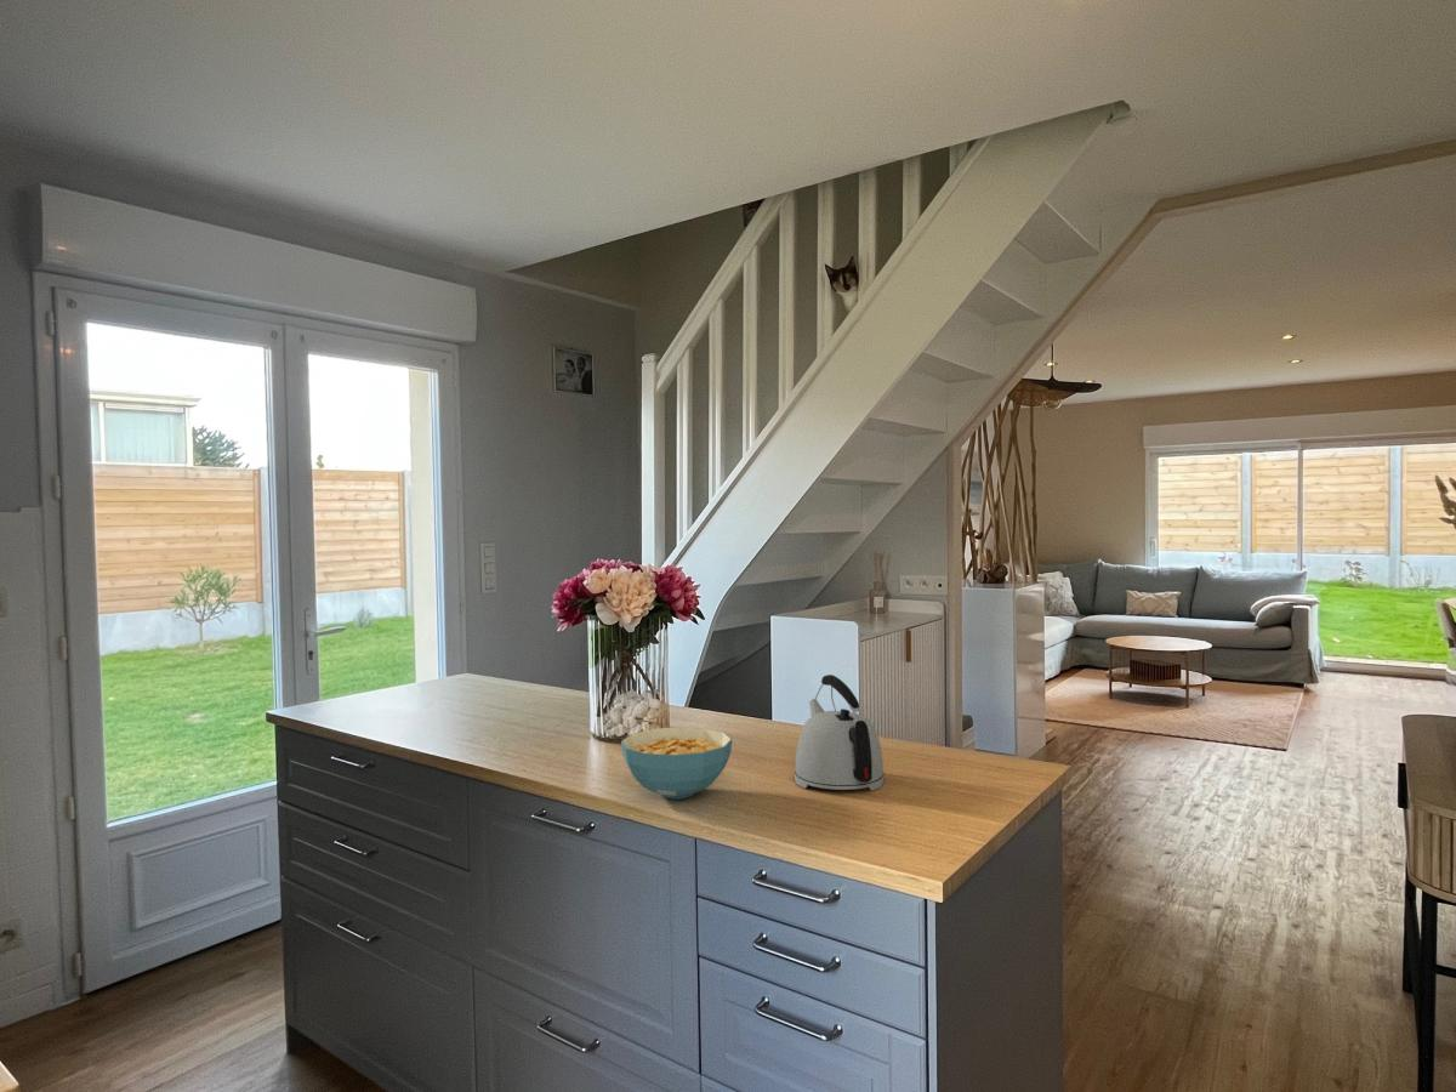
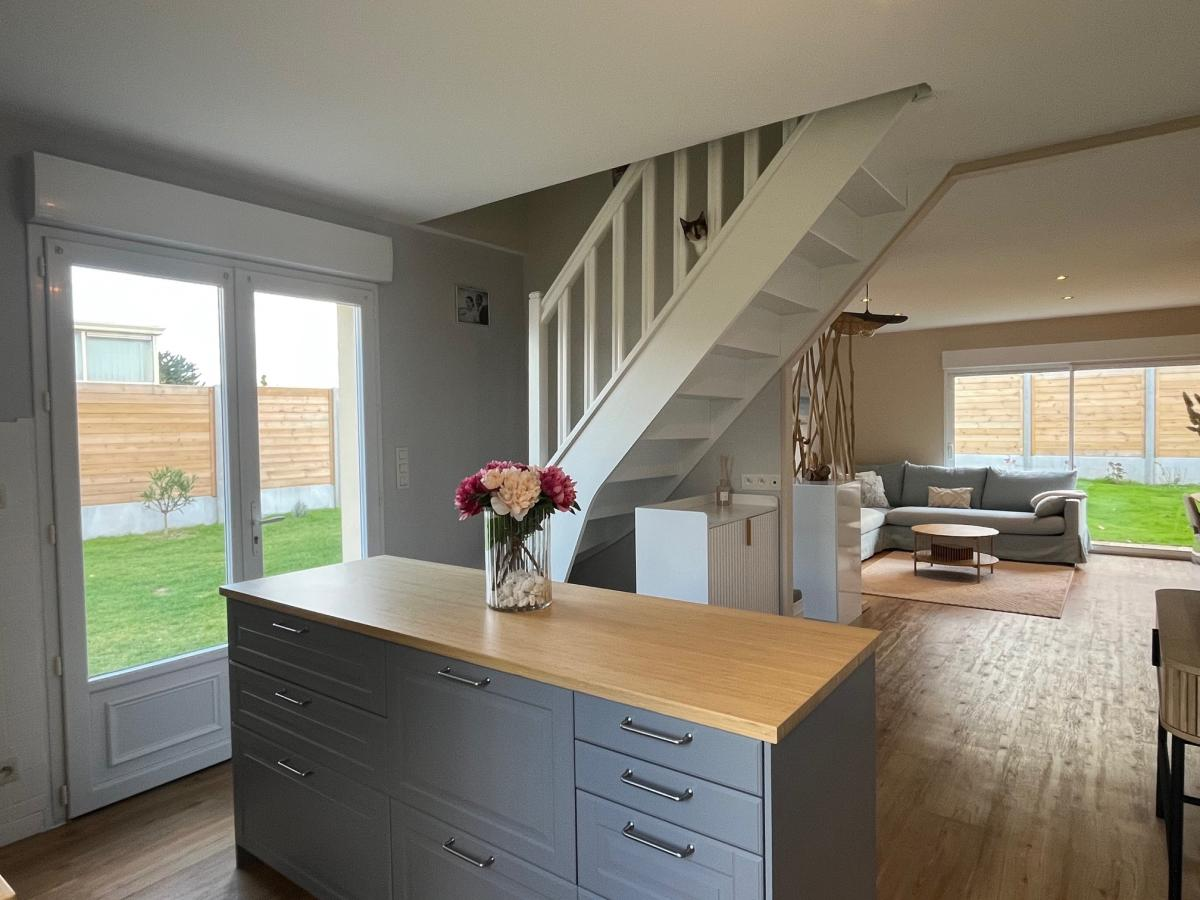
- kettle (837, 728)
- cereal bowl (677, 767)
